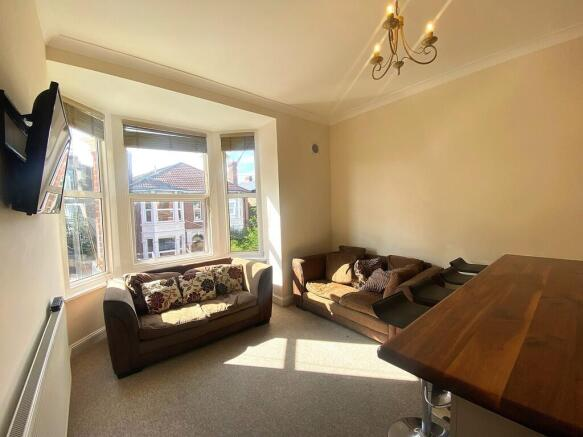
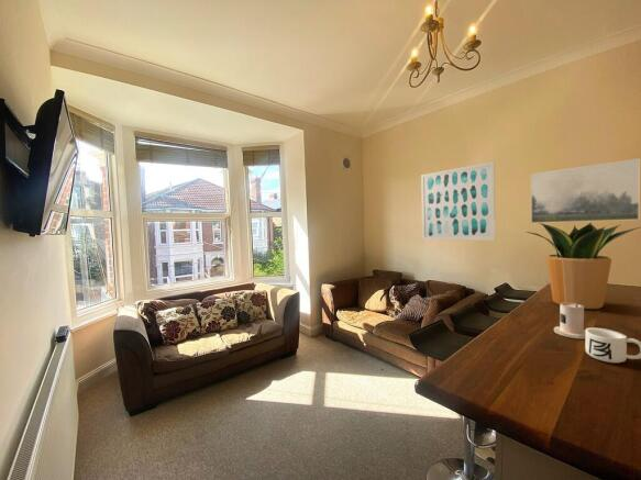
+ wall art (454, 204)
+ potted plant (581, 264)
+ mug (614, 347)
+ candle (571, 316)
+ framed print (579, 194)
